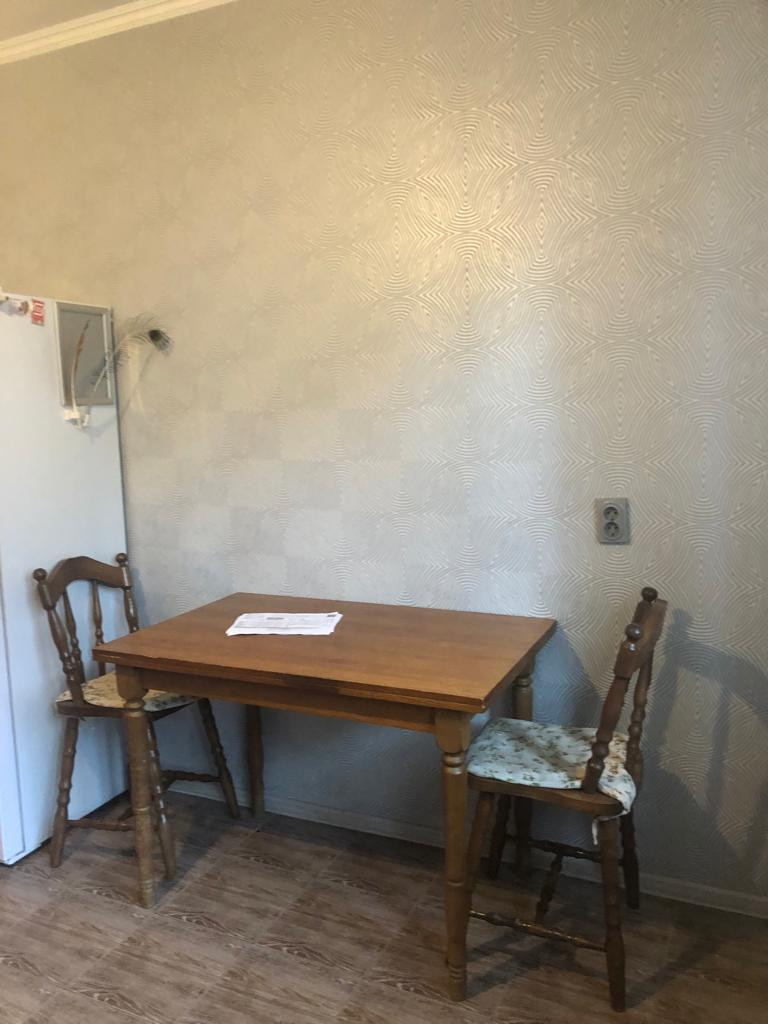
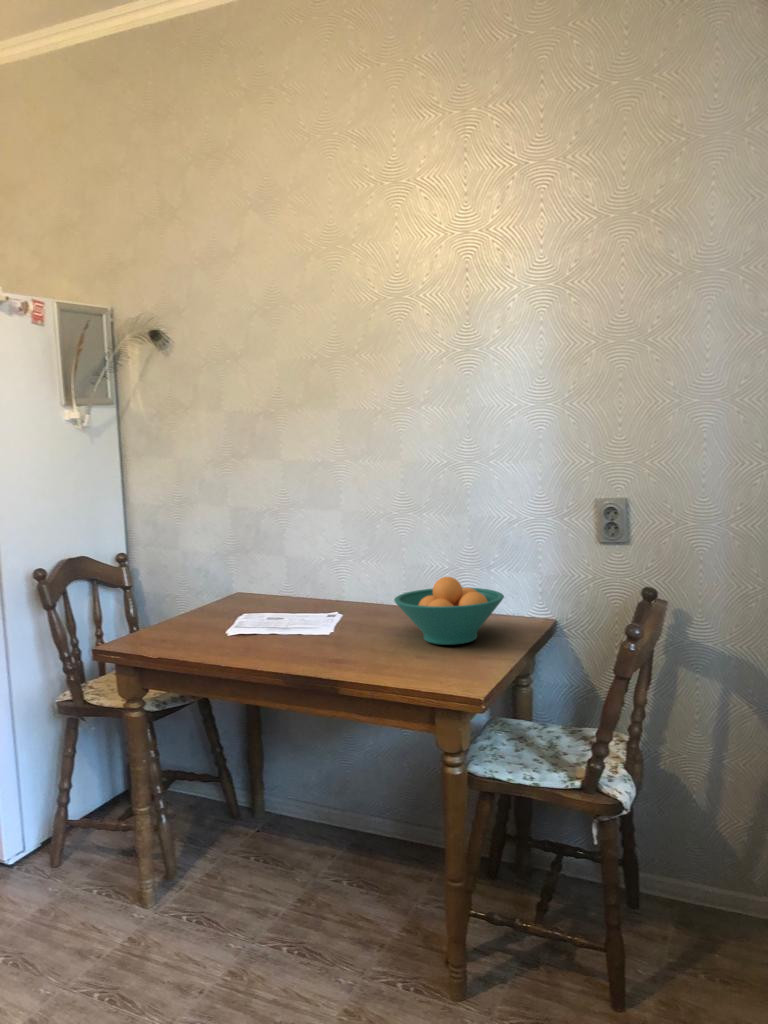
+ fruit bowl (449, 608)
